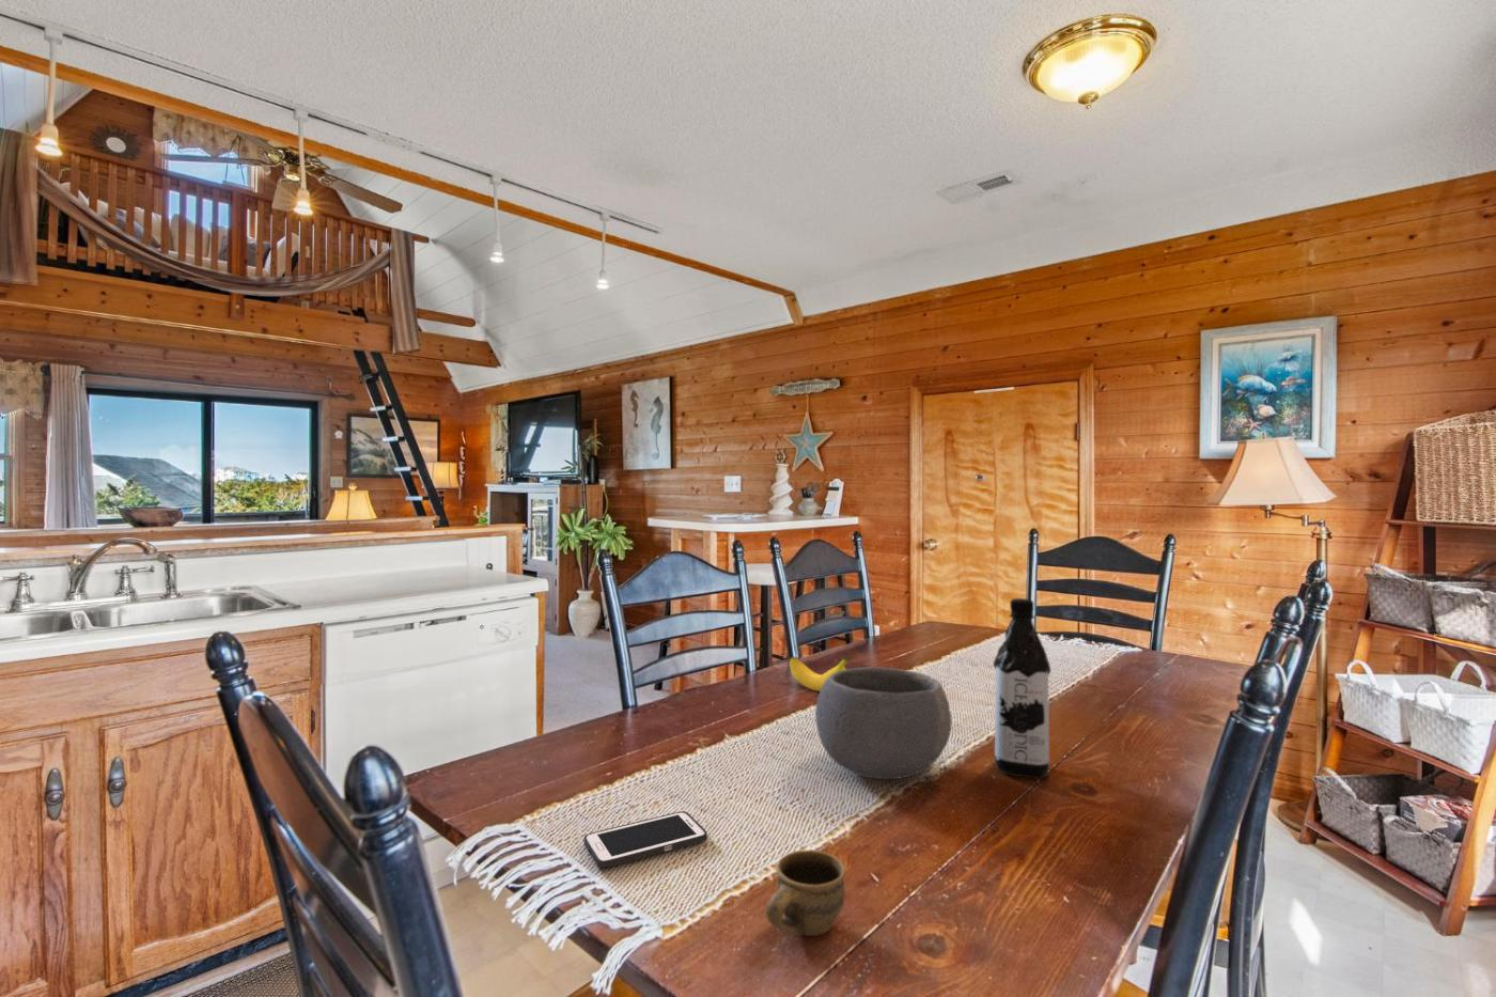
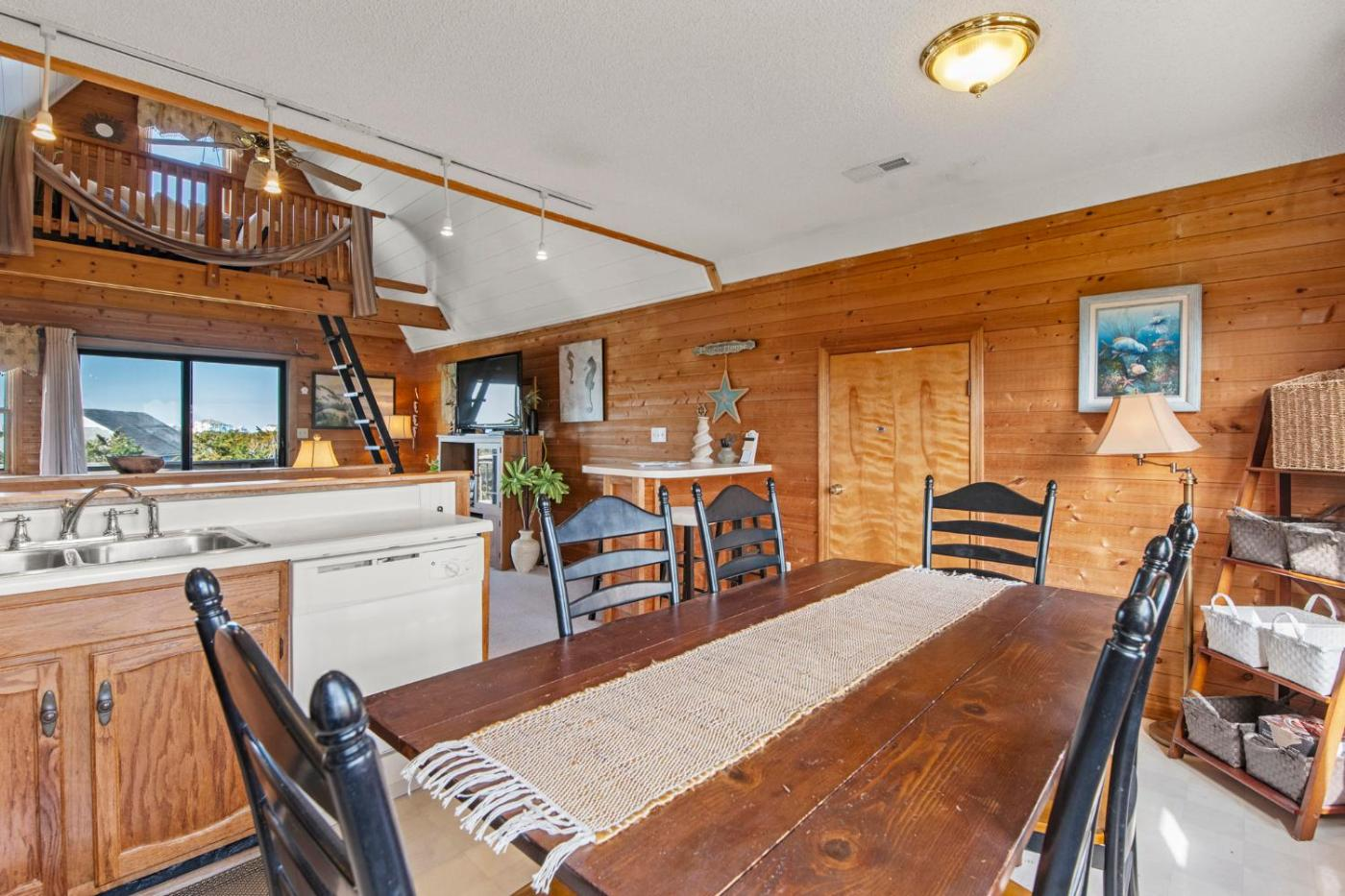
- cell phone (645, 838)
- bowl (882, 723)
- water bottle (1020, 684)
- cup (801, 900)
- banana (820, 674)
